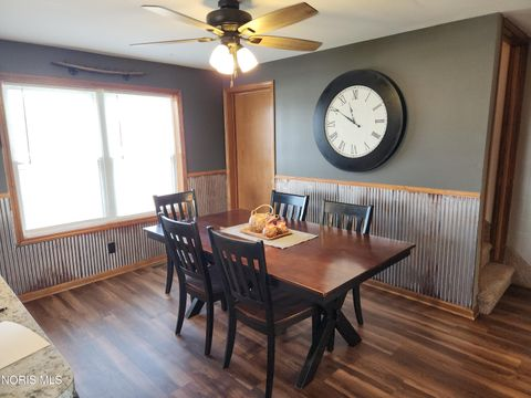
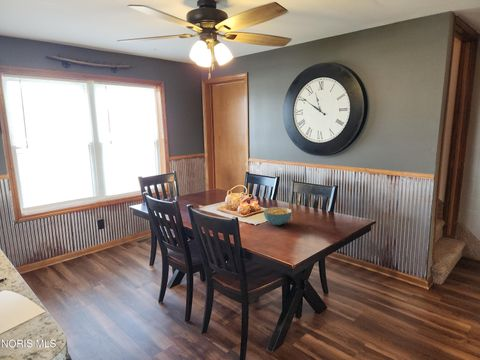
+ cereal bowl (277, 217)
